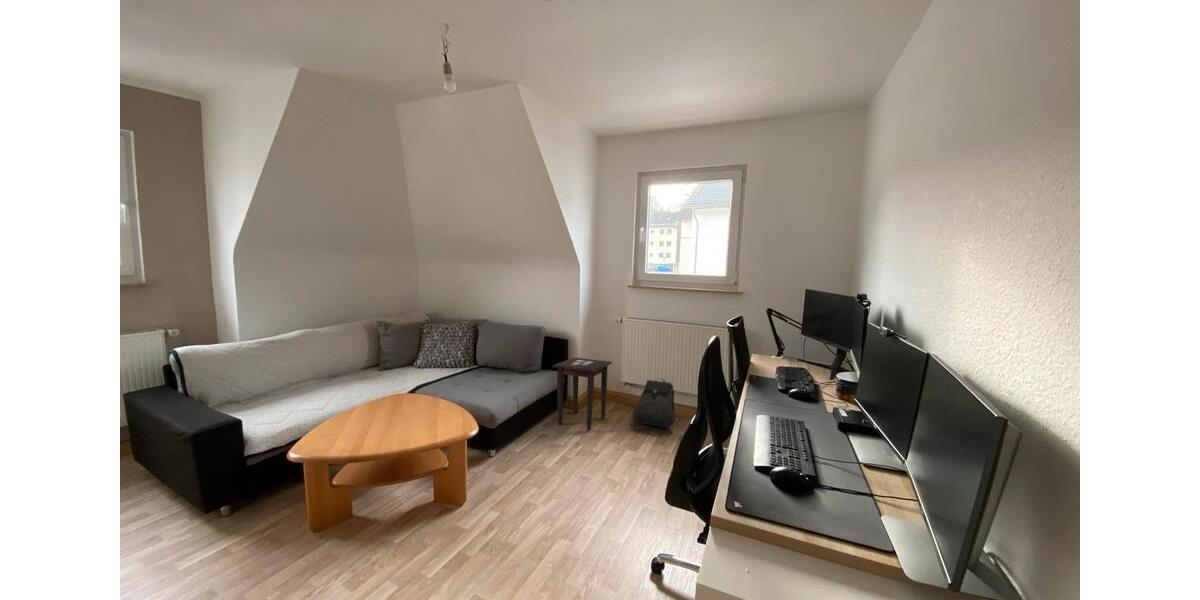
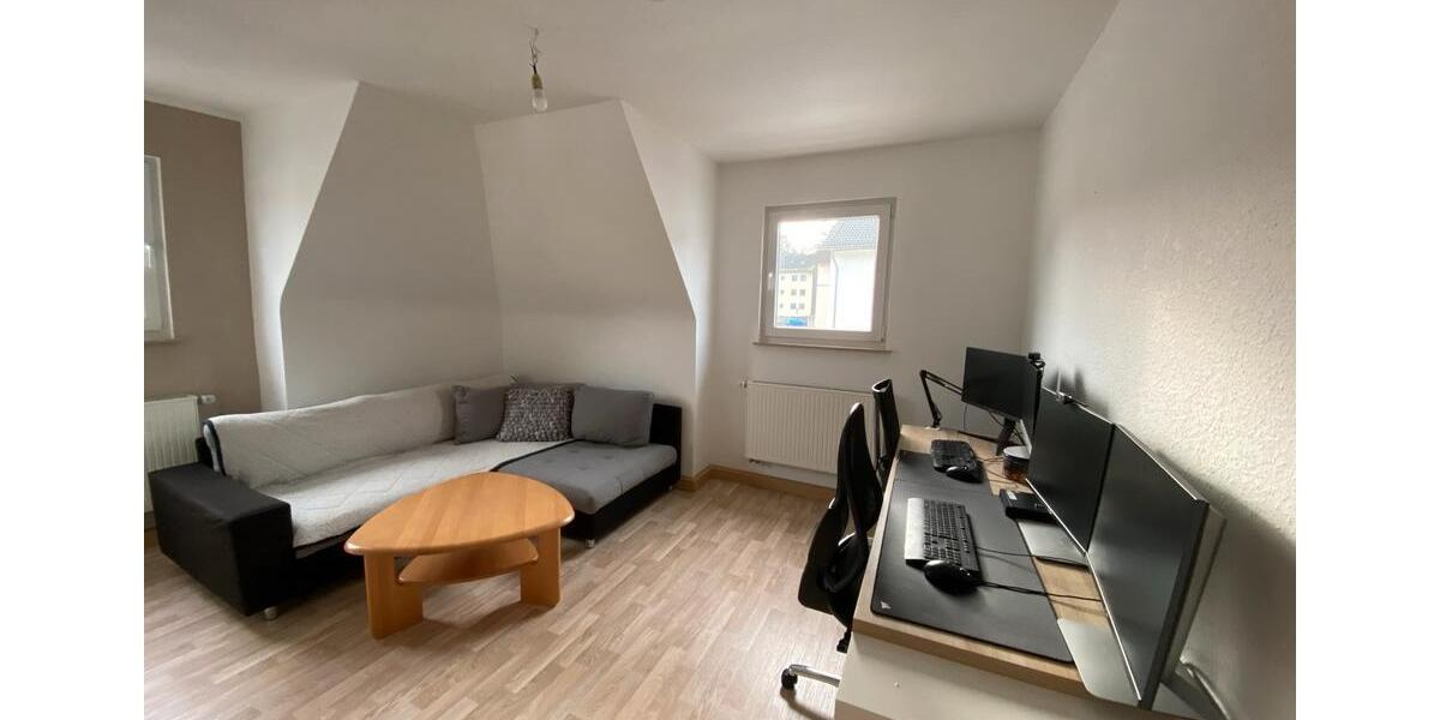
- backpack (657, 401)
- side table (587, 391)
